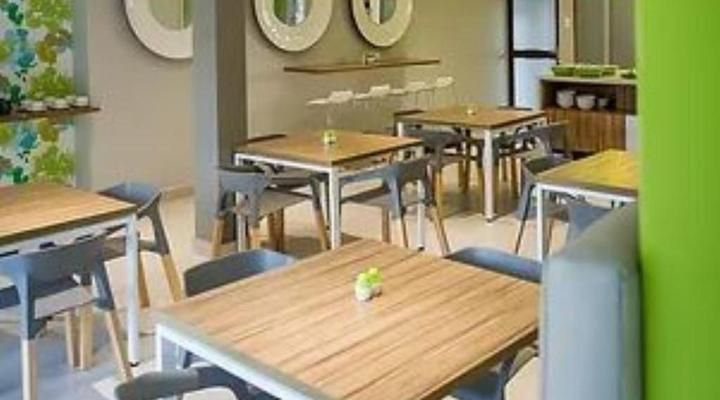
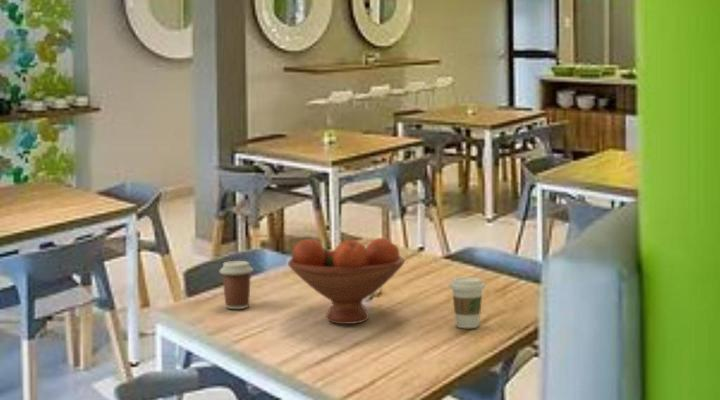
+ coffee cup (467, 302)
+ coffee cup (236, 284)
+ fruit bowl (346, 277)
